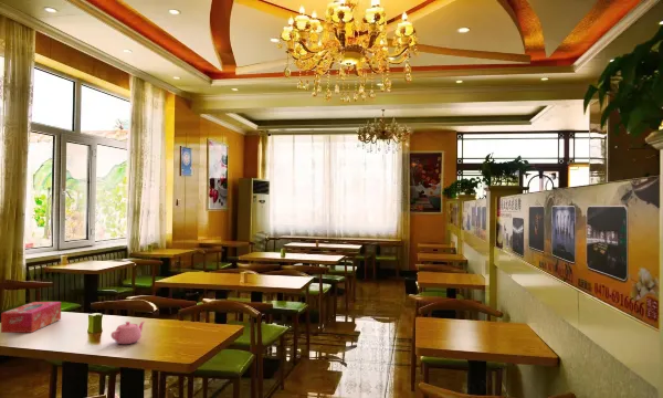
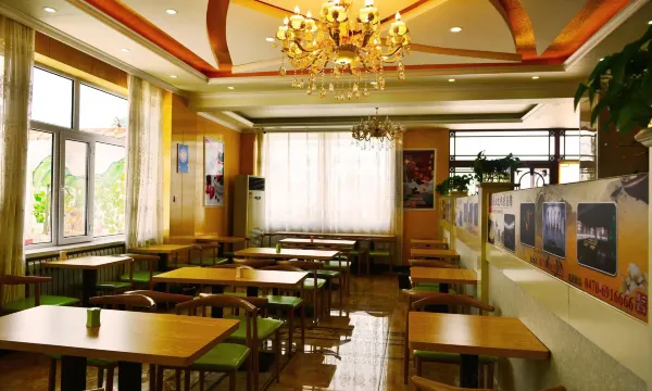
- teapot (128, 331)
- tissue box (32, 316)
